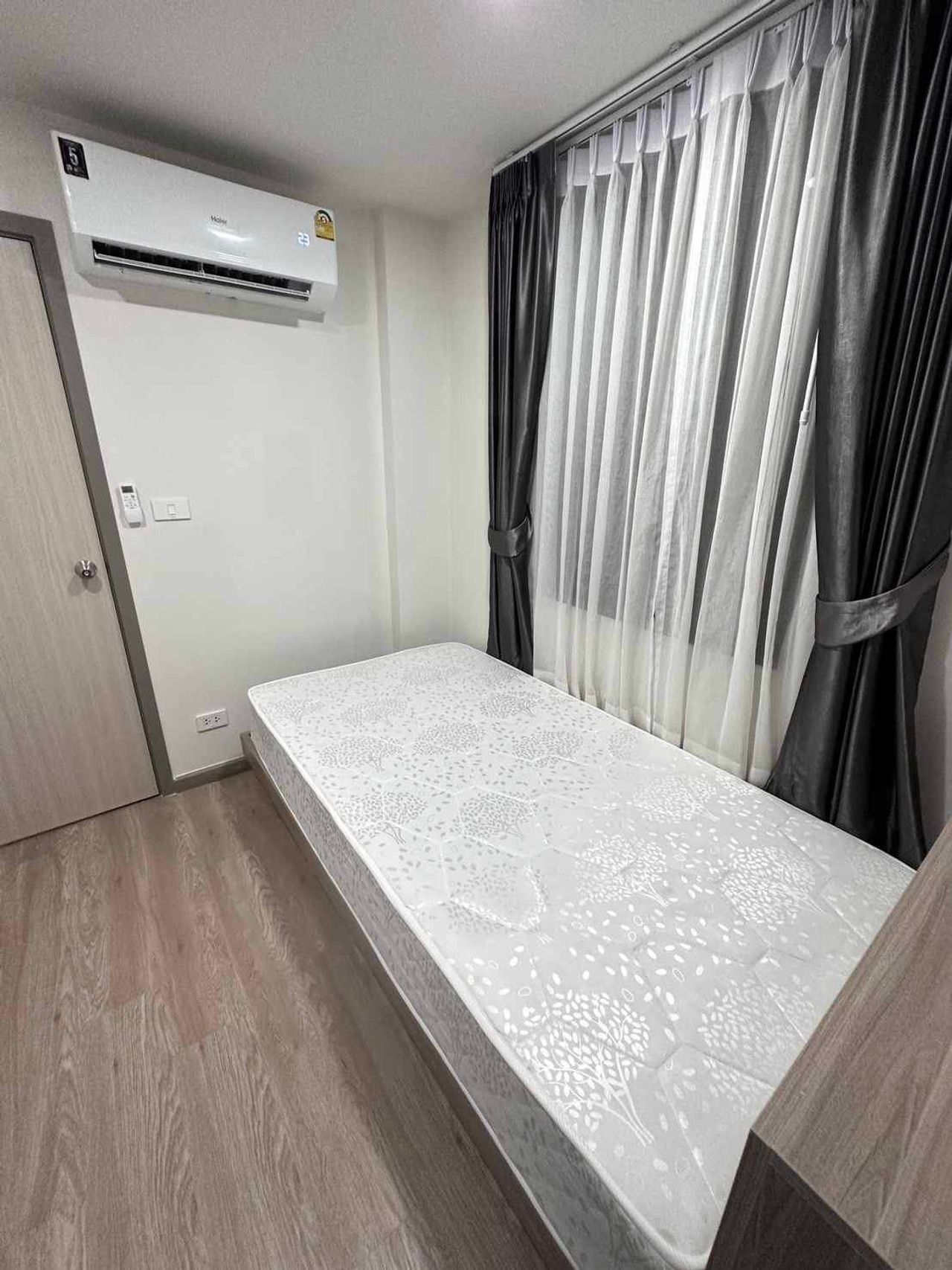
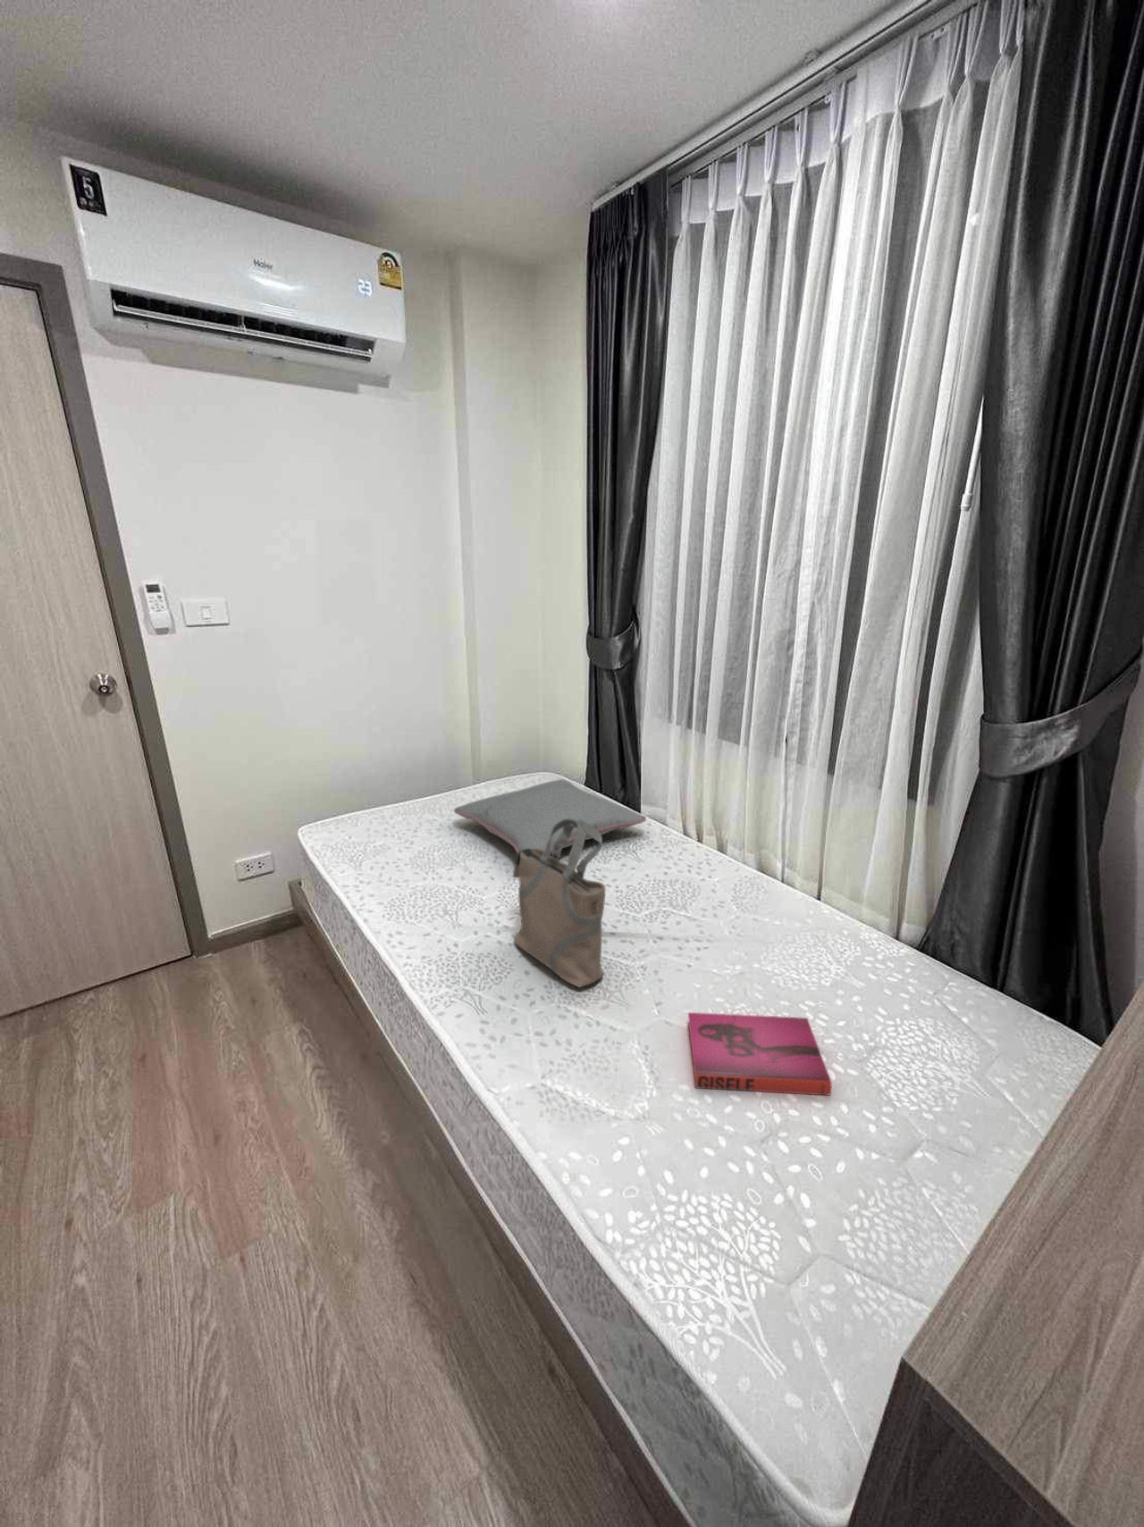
+ hardback book (753, 1052)
+ pillow (548, 814)
+ tote bag (558, 890)
